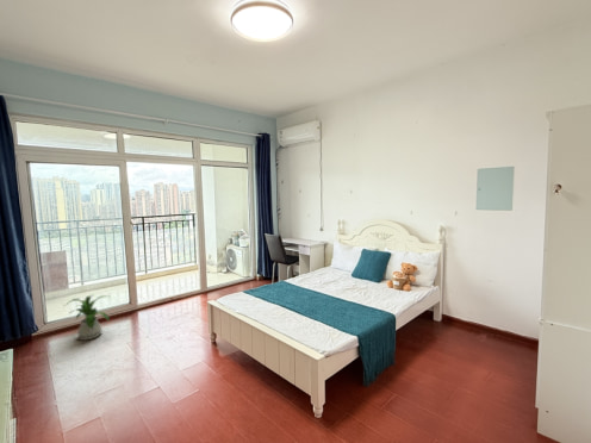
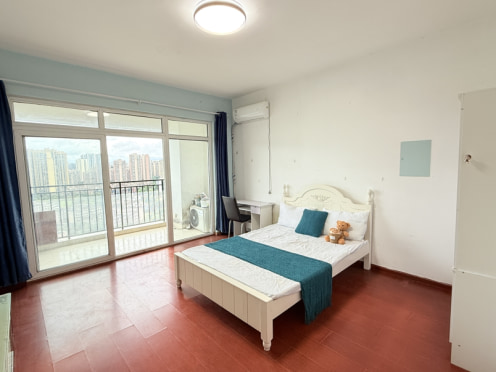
- house plant (89, 312)
